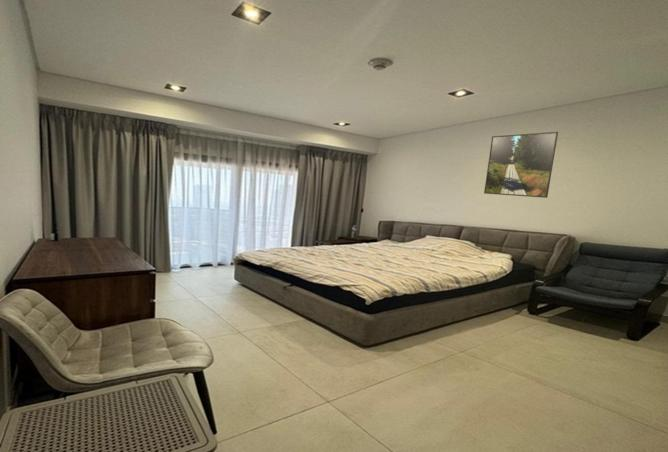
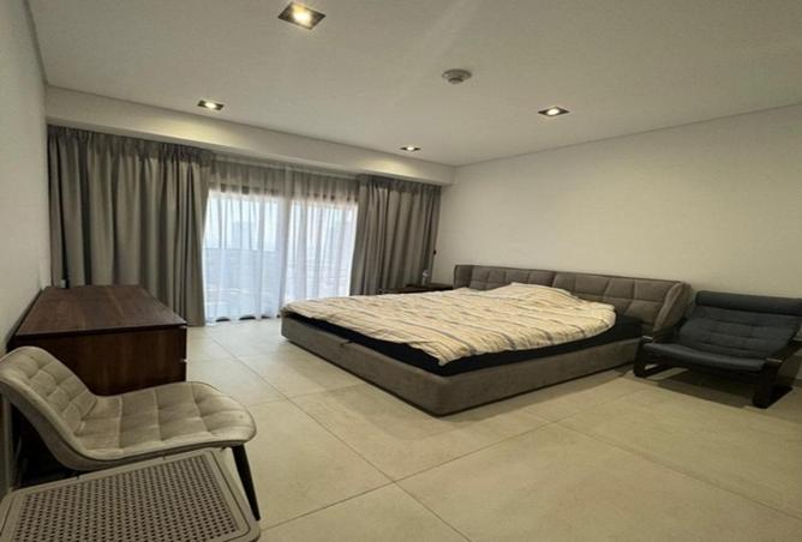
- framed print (518, 165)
